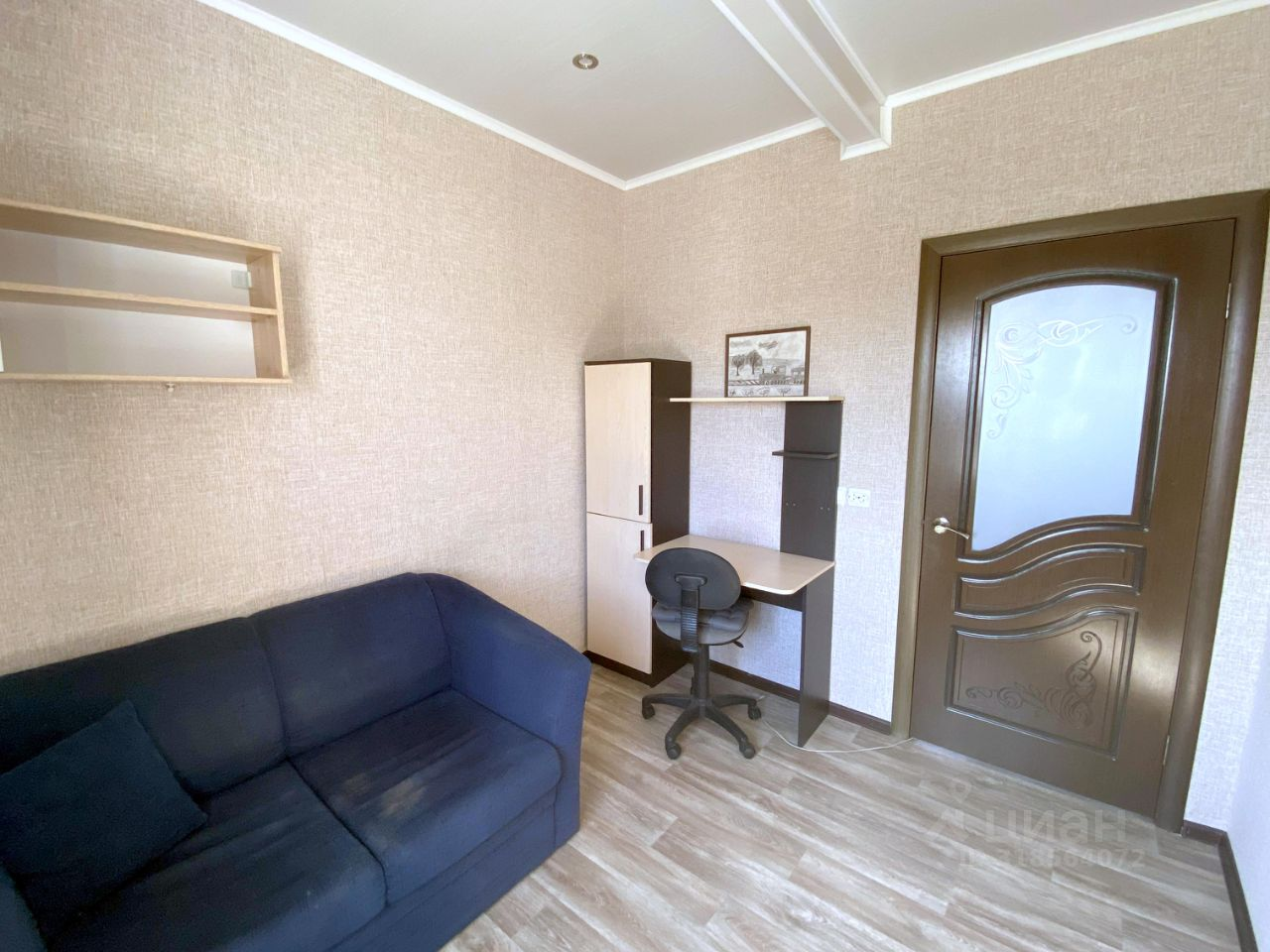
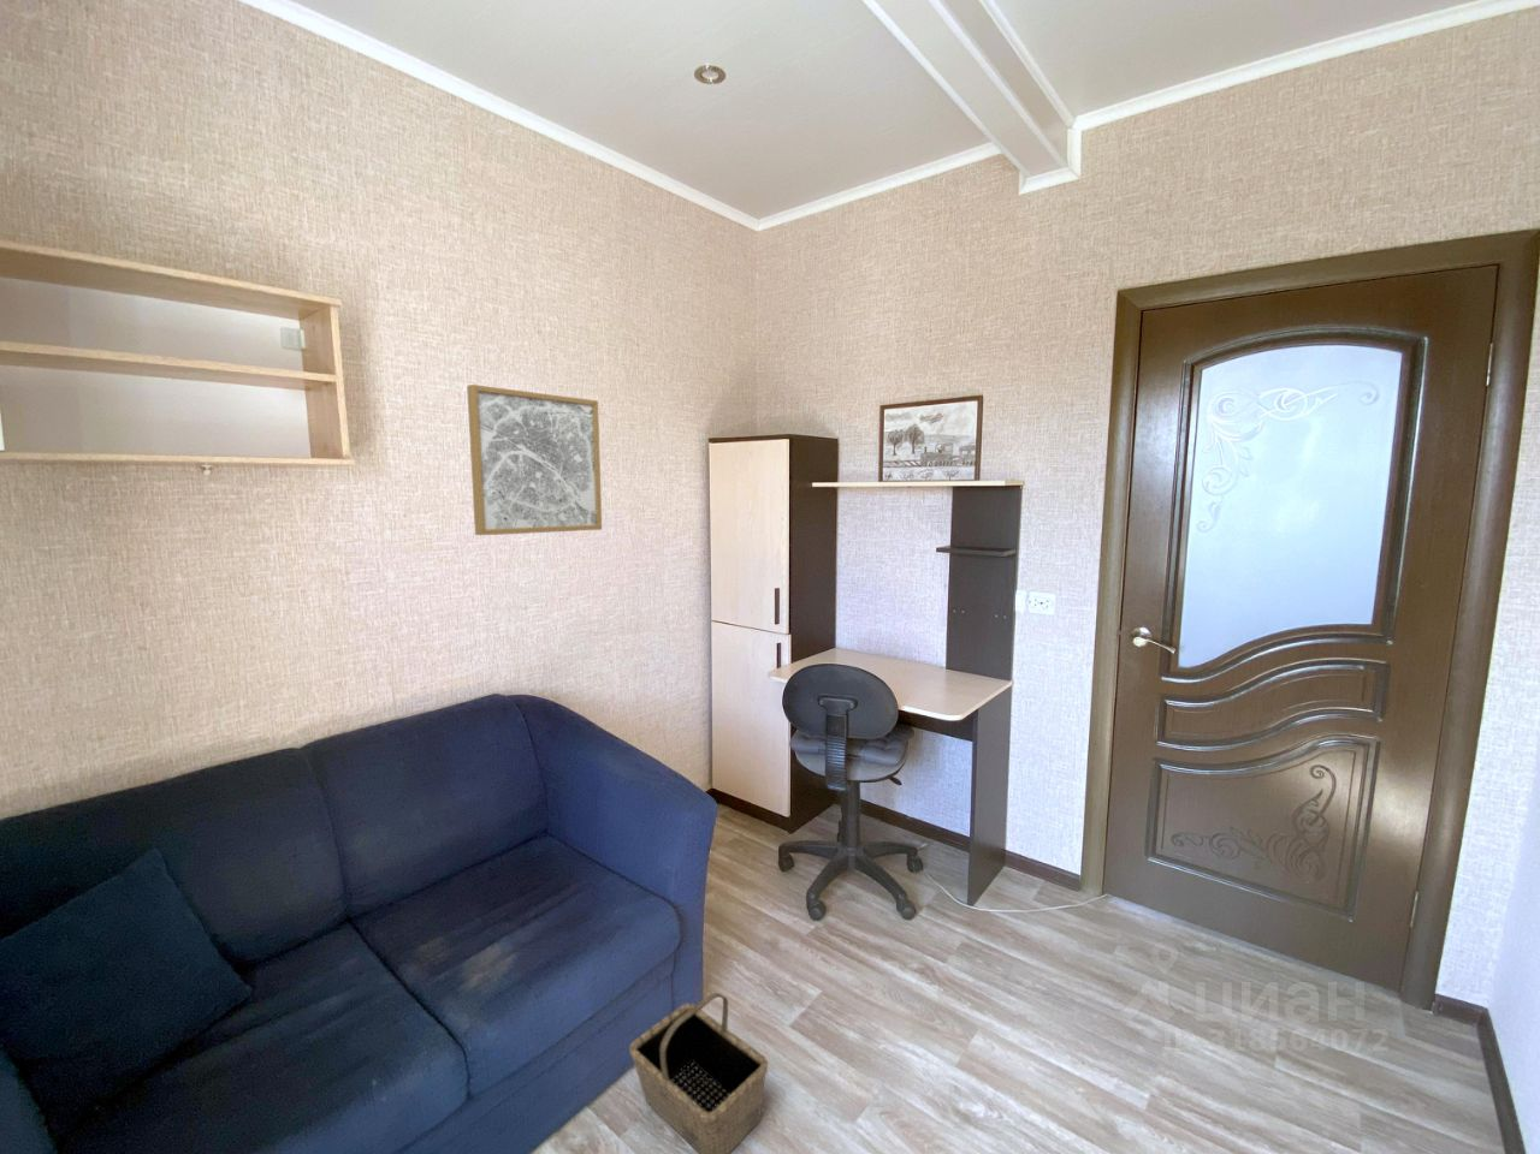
+ basket (697, 1061)
+ wall art (540, 463)
